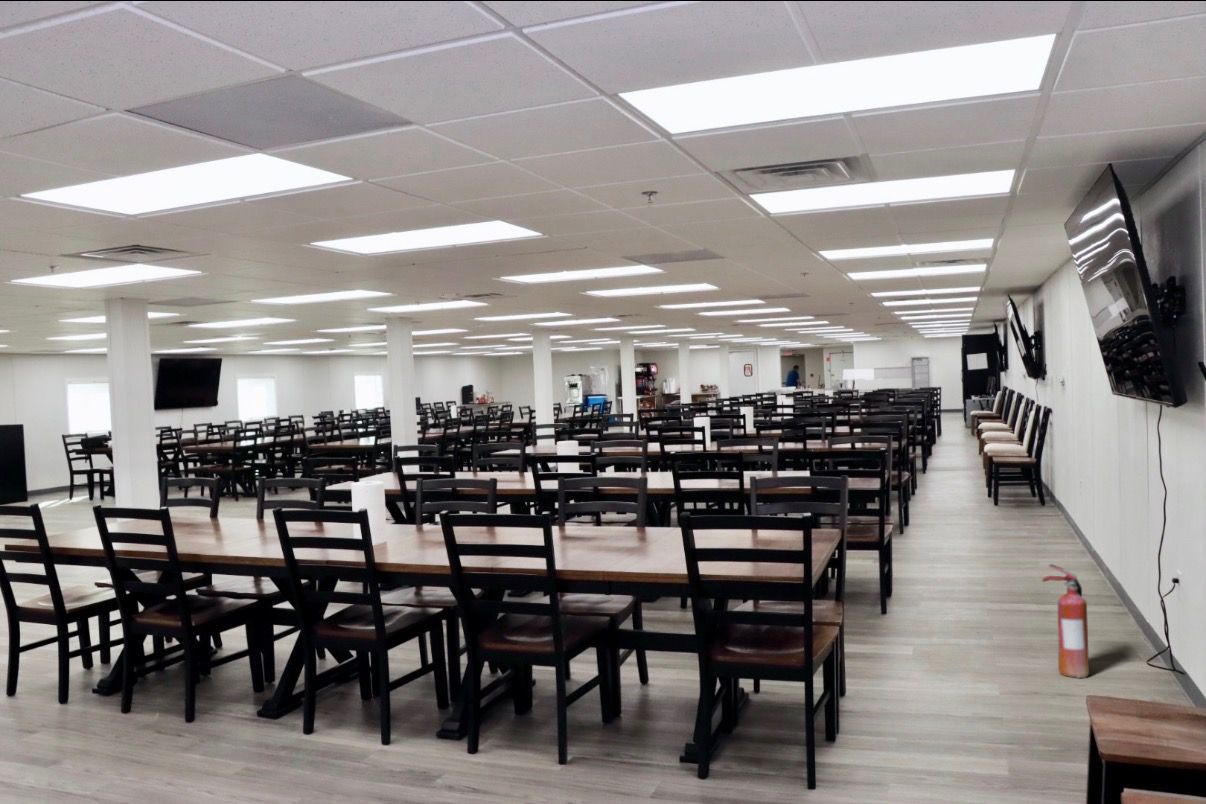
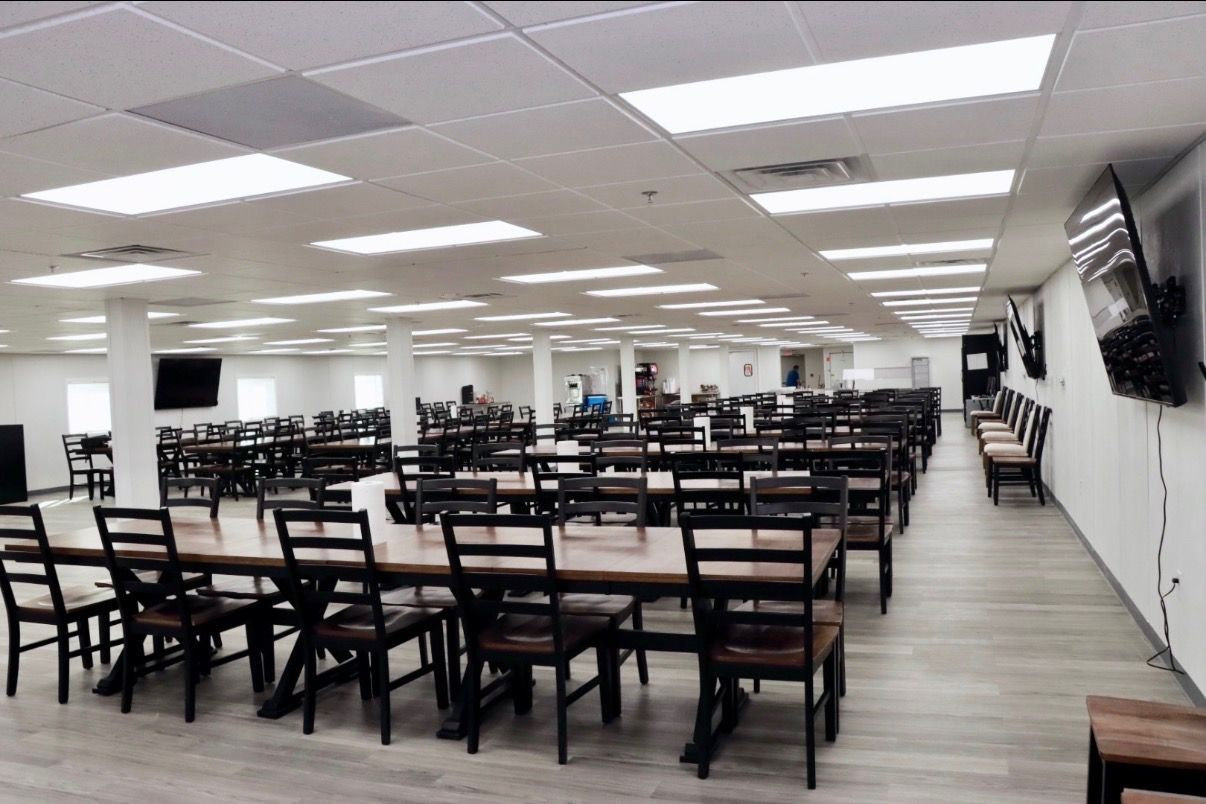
- fire extinguisher (1071, 617)
